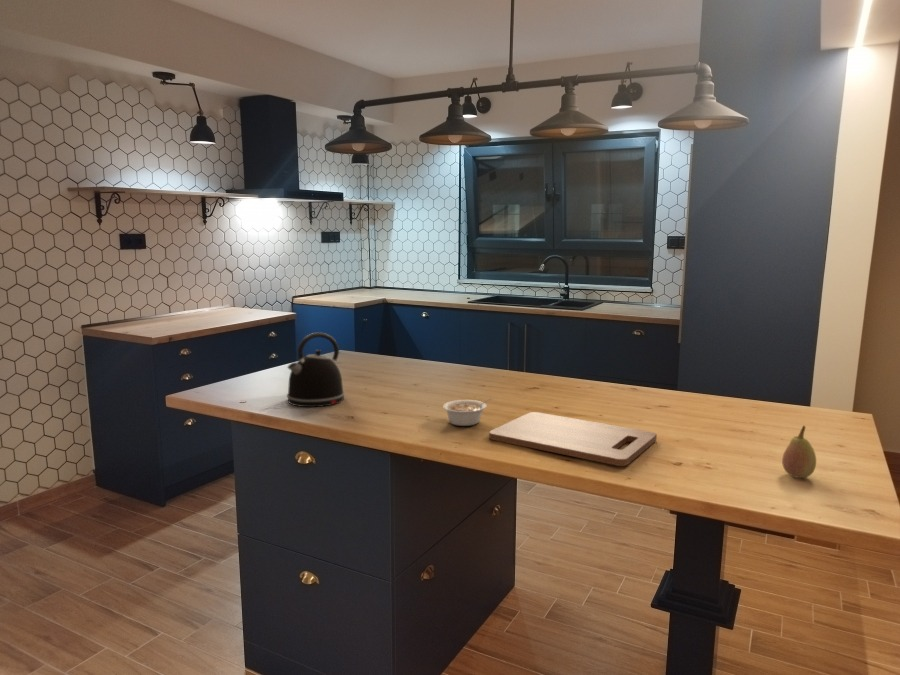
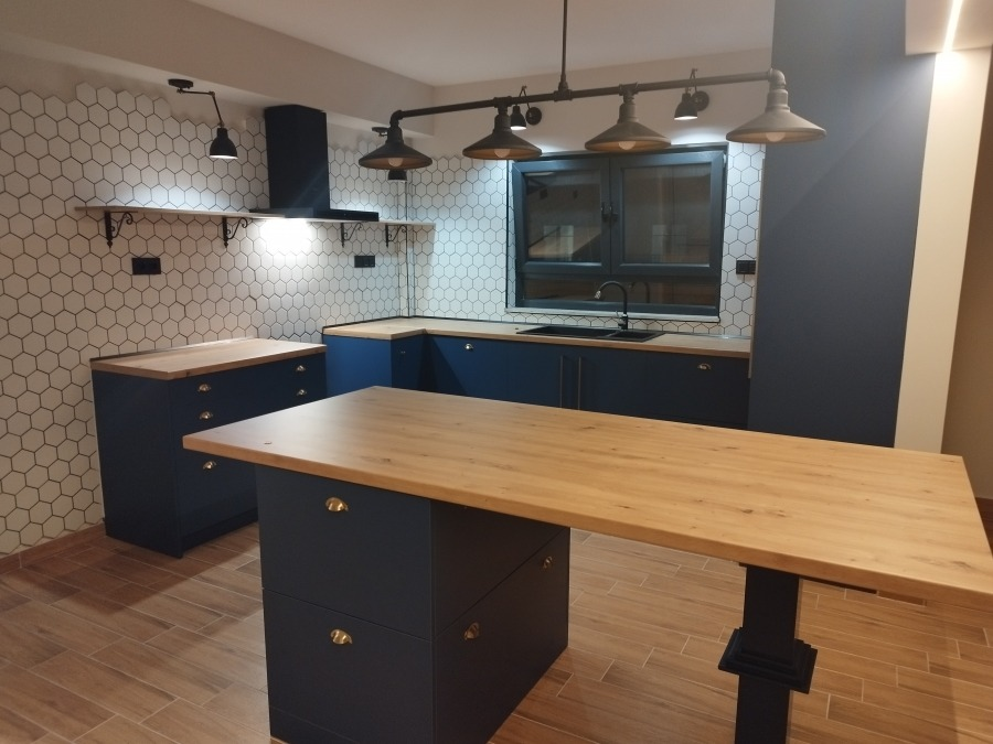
- fruit (799, 451)
- cutting board (572, 435)
- legume (465, 411)
- kettle (315, 366)
